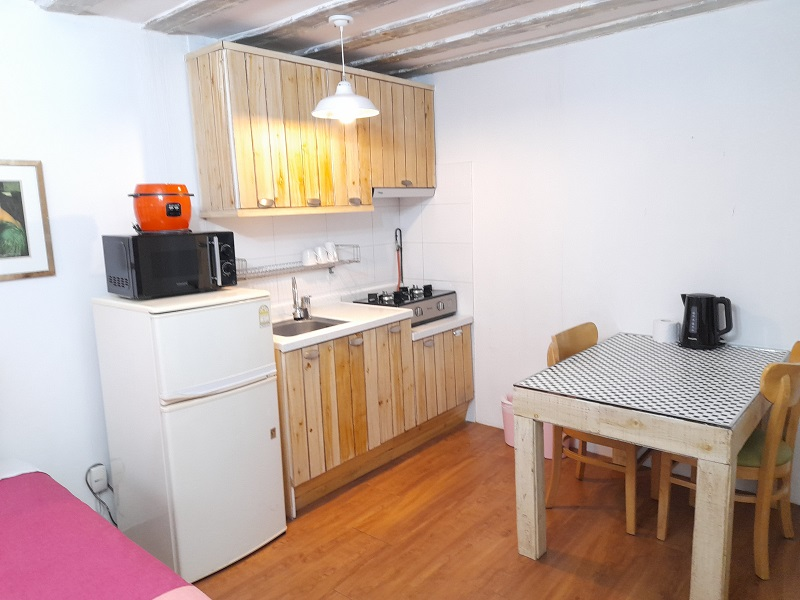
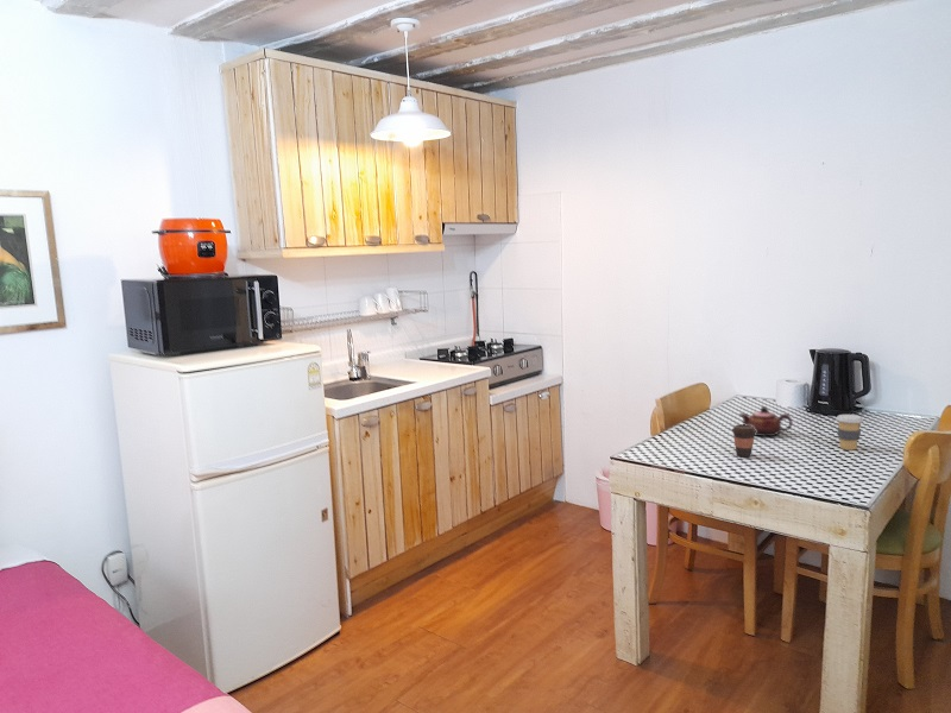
+ teapot (764, 419)
+ coffee cup (743, 441)
+ coffee cup (849, 431)
